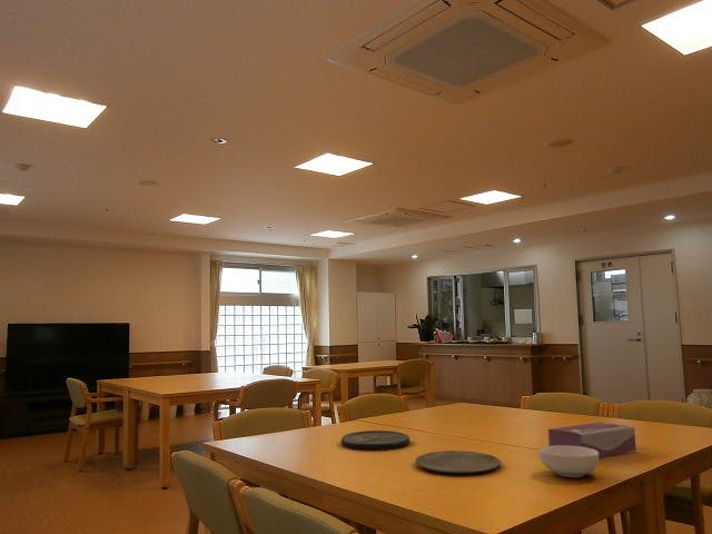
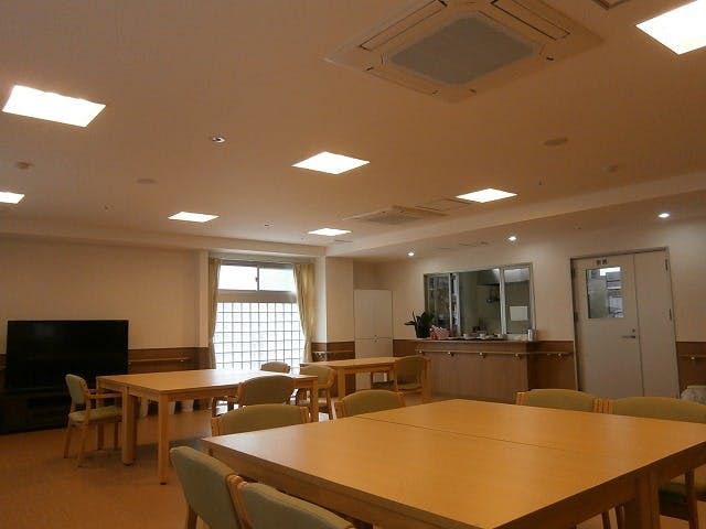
- cereal bowl (568, 462)
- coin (375, 439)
- tissue box (591, 438)
- plate (457, 462)
